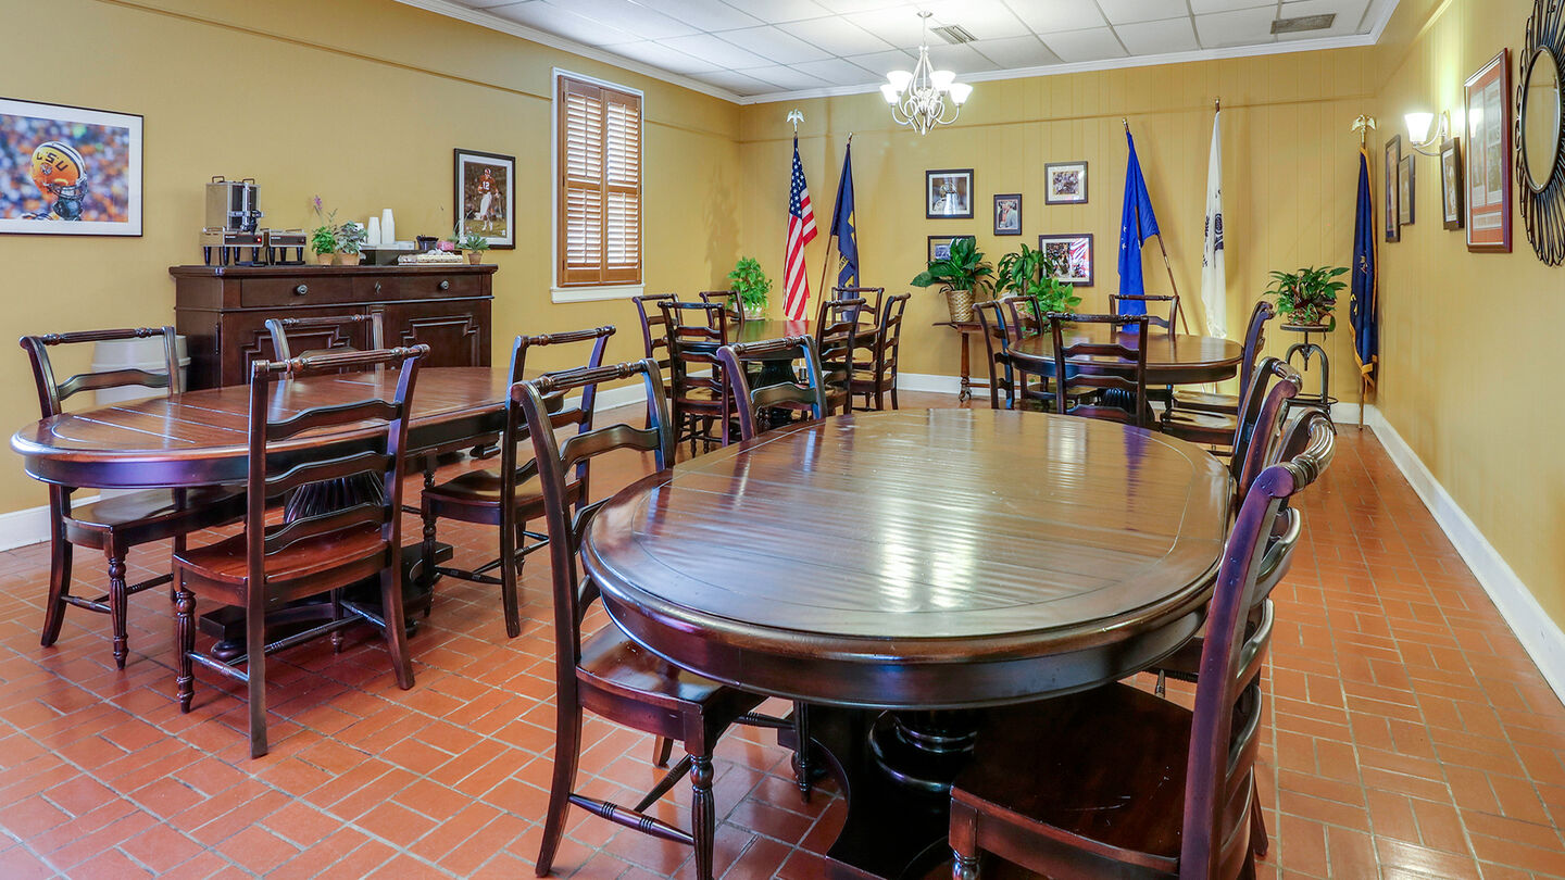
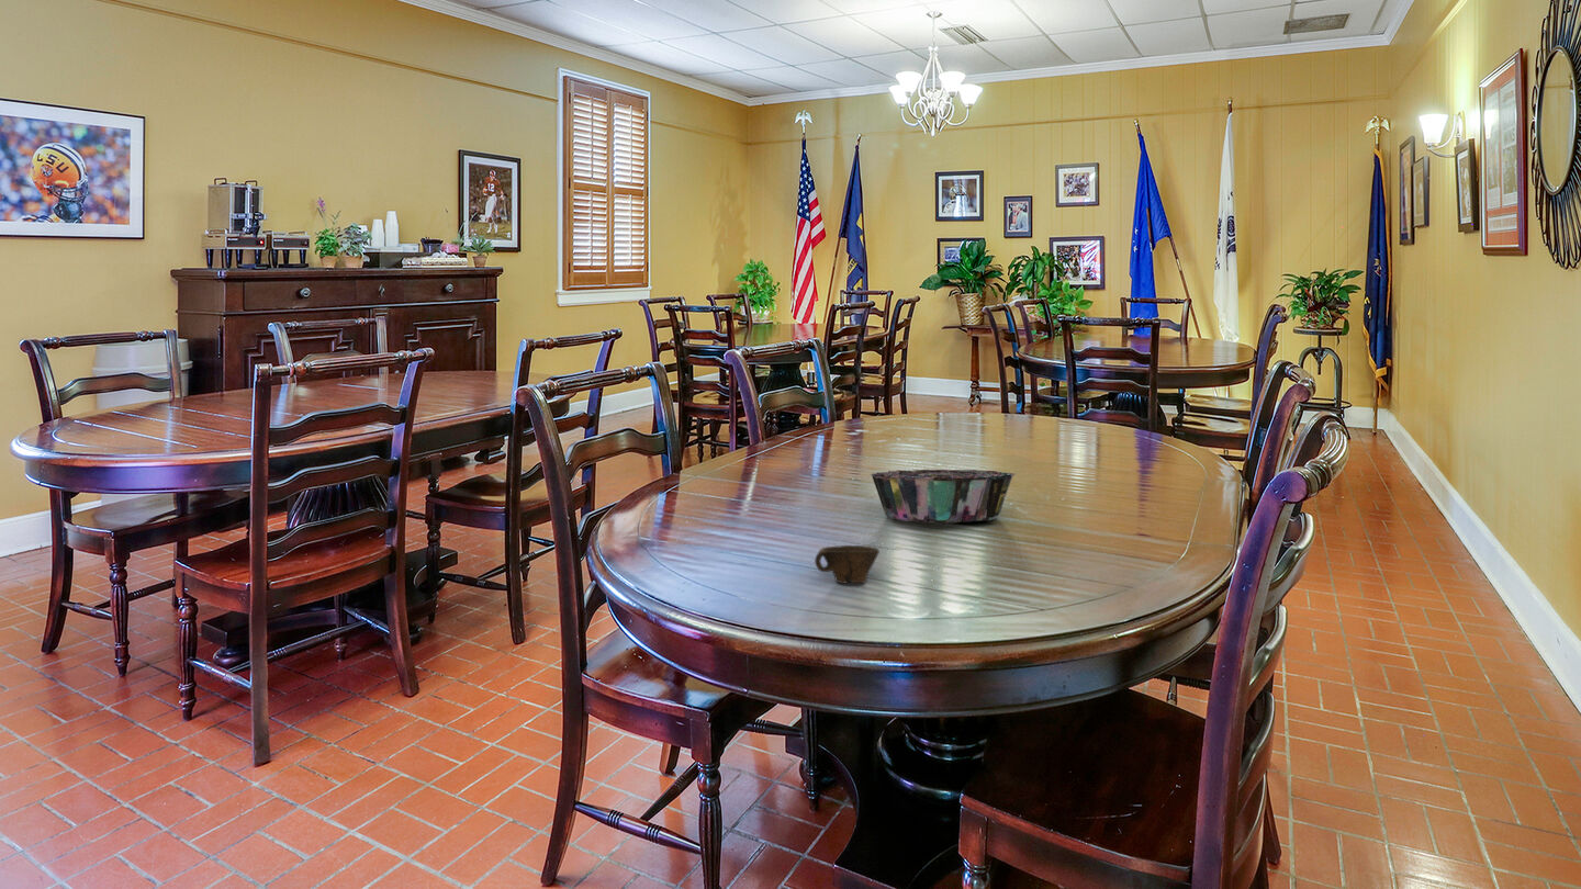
+ decorative bowl (942, 495)
+ cup (845, 564)
